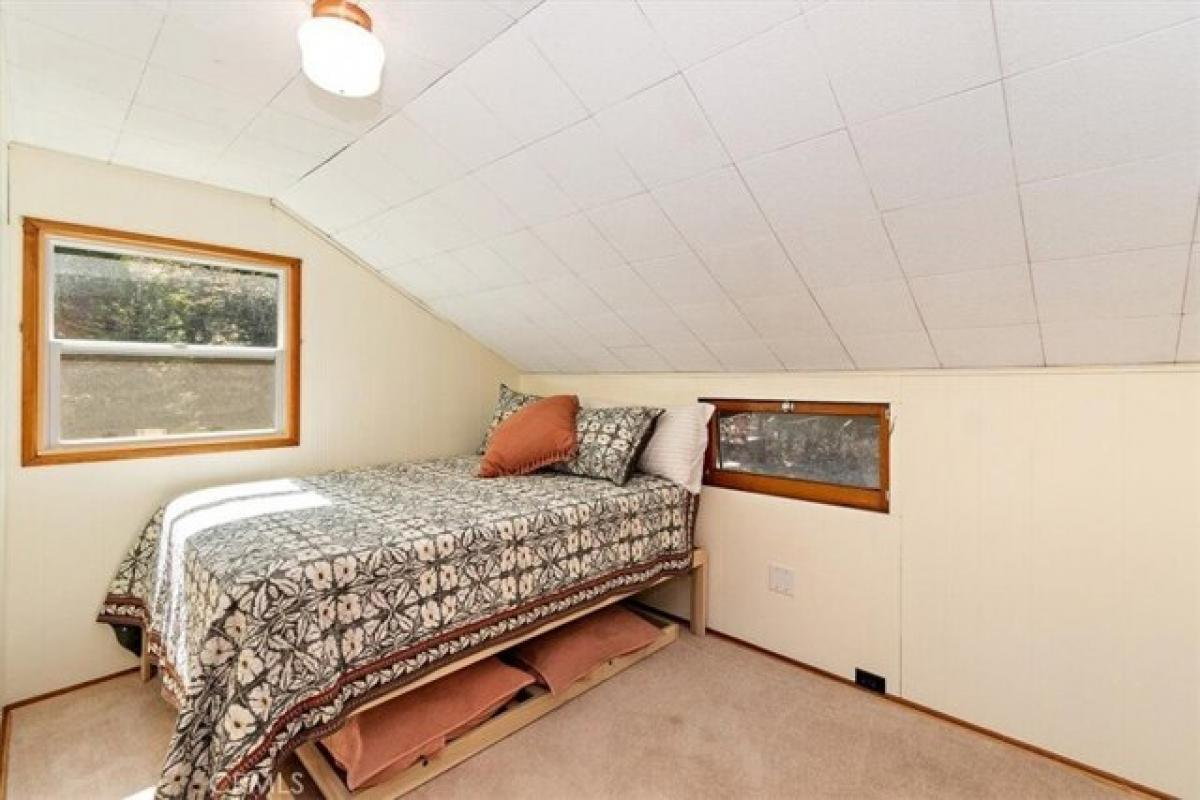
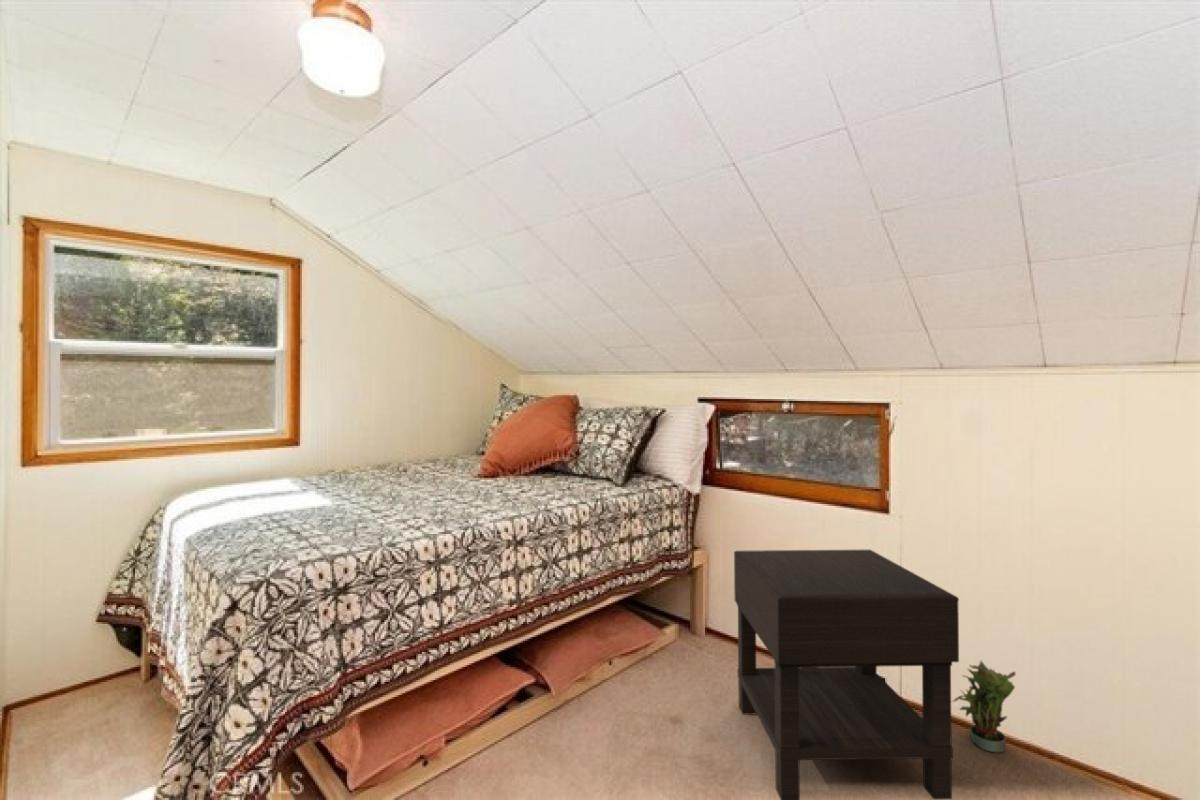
+ potted plant (981, 701)
+ nightstand (831, 658)
